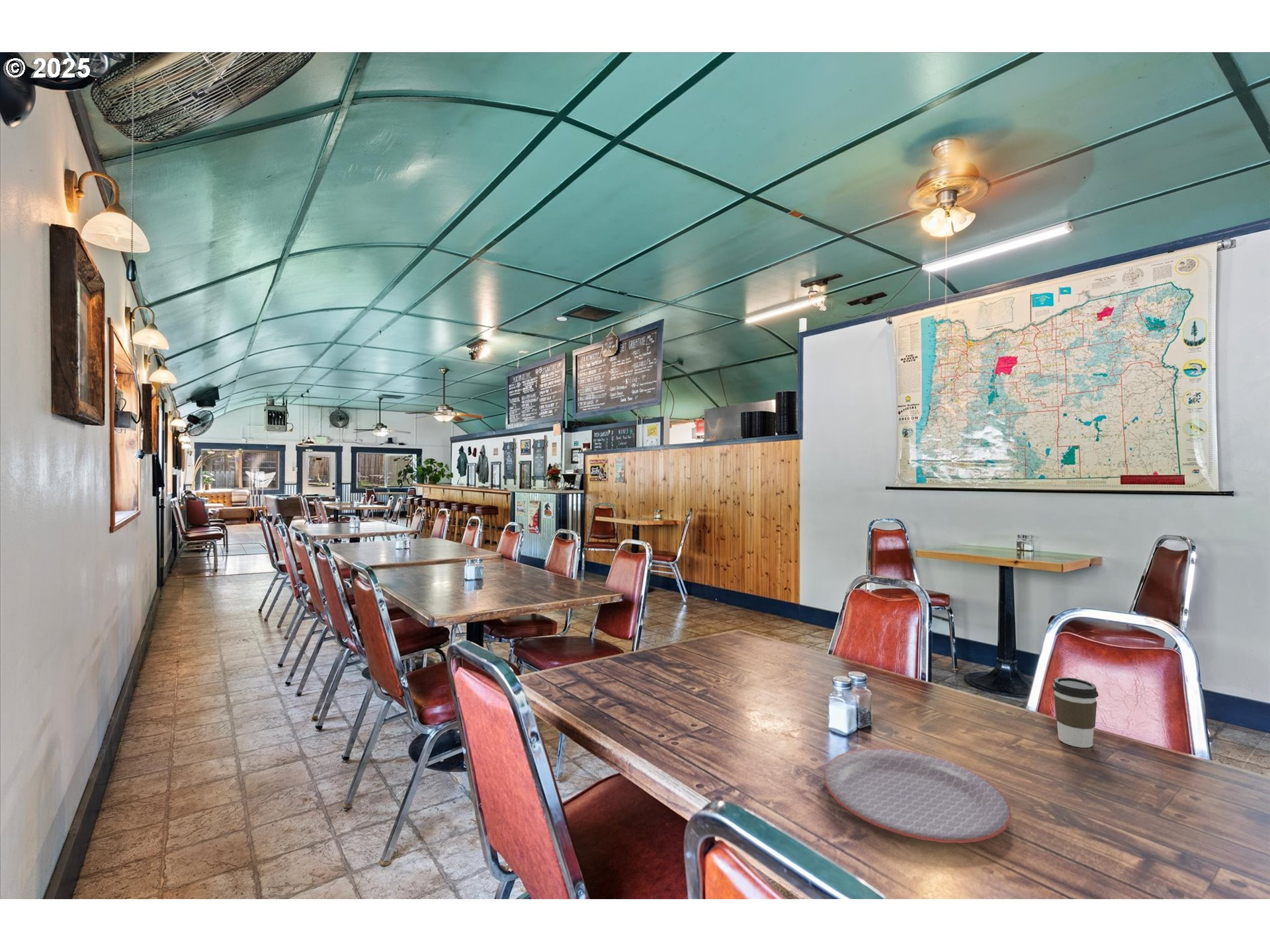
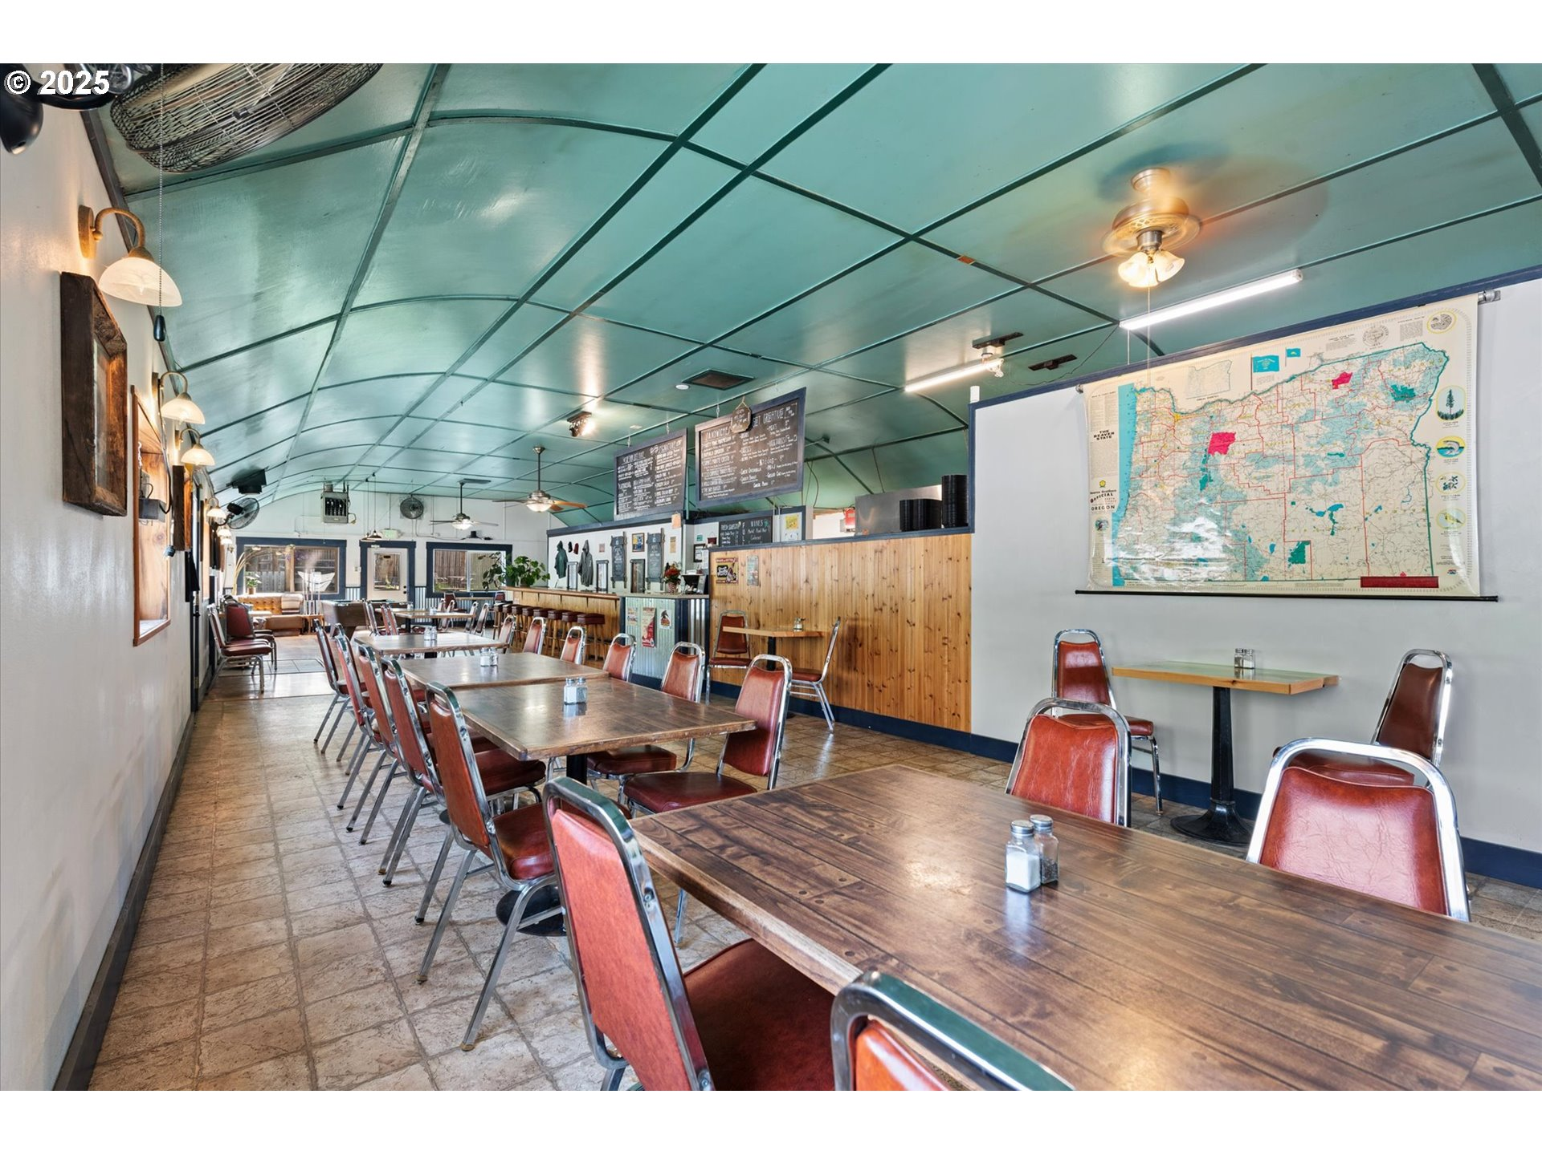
- plate (911, 794)
- coffee cup (1075, 712)
